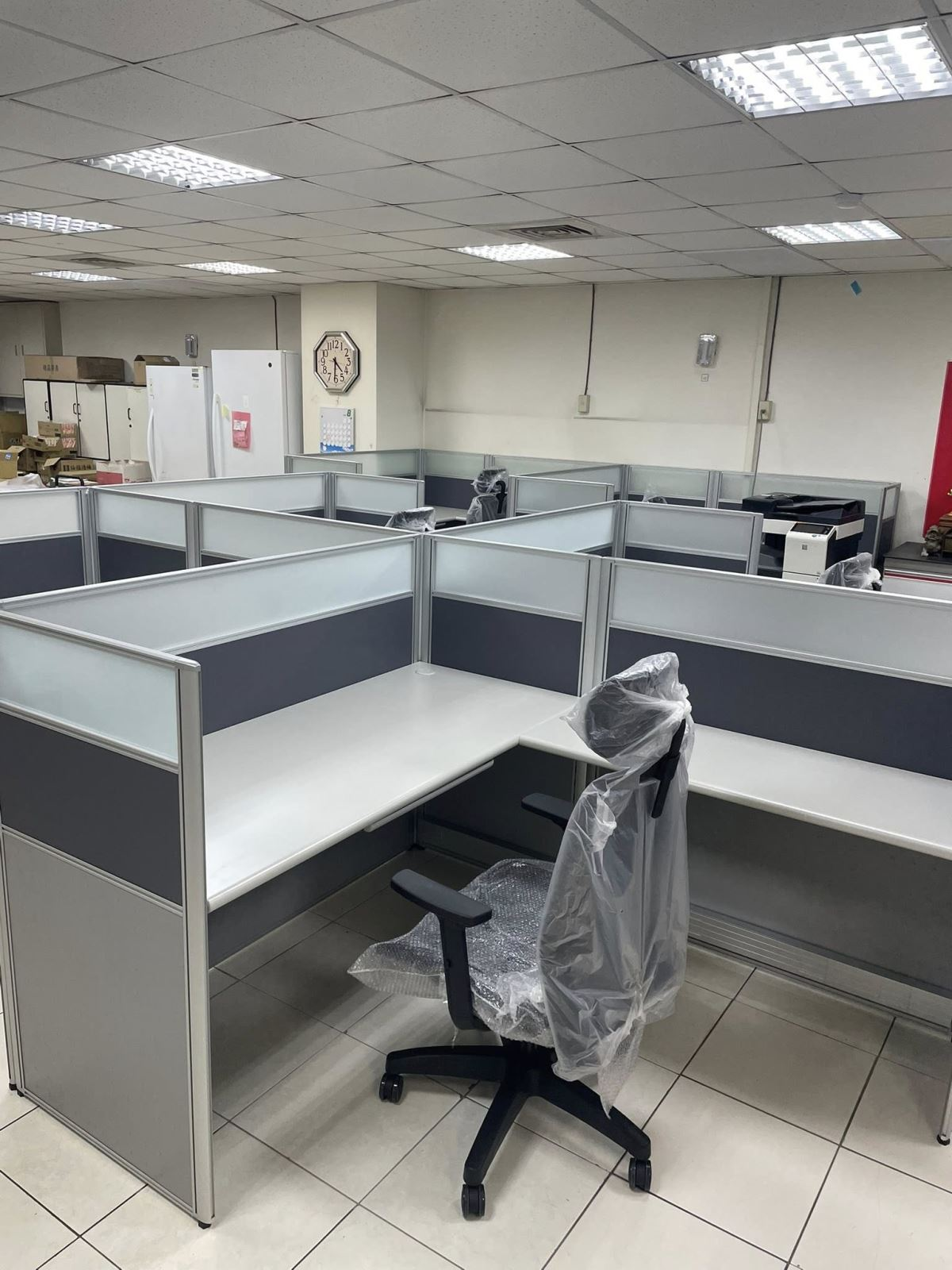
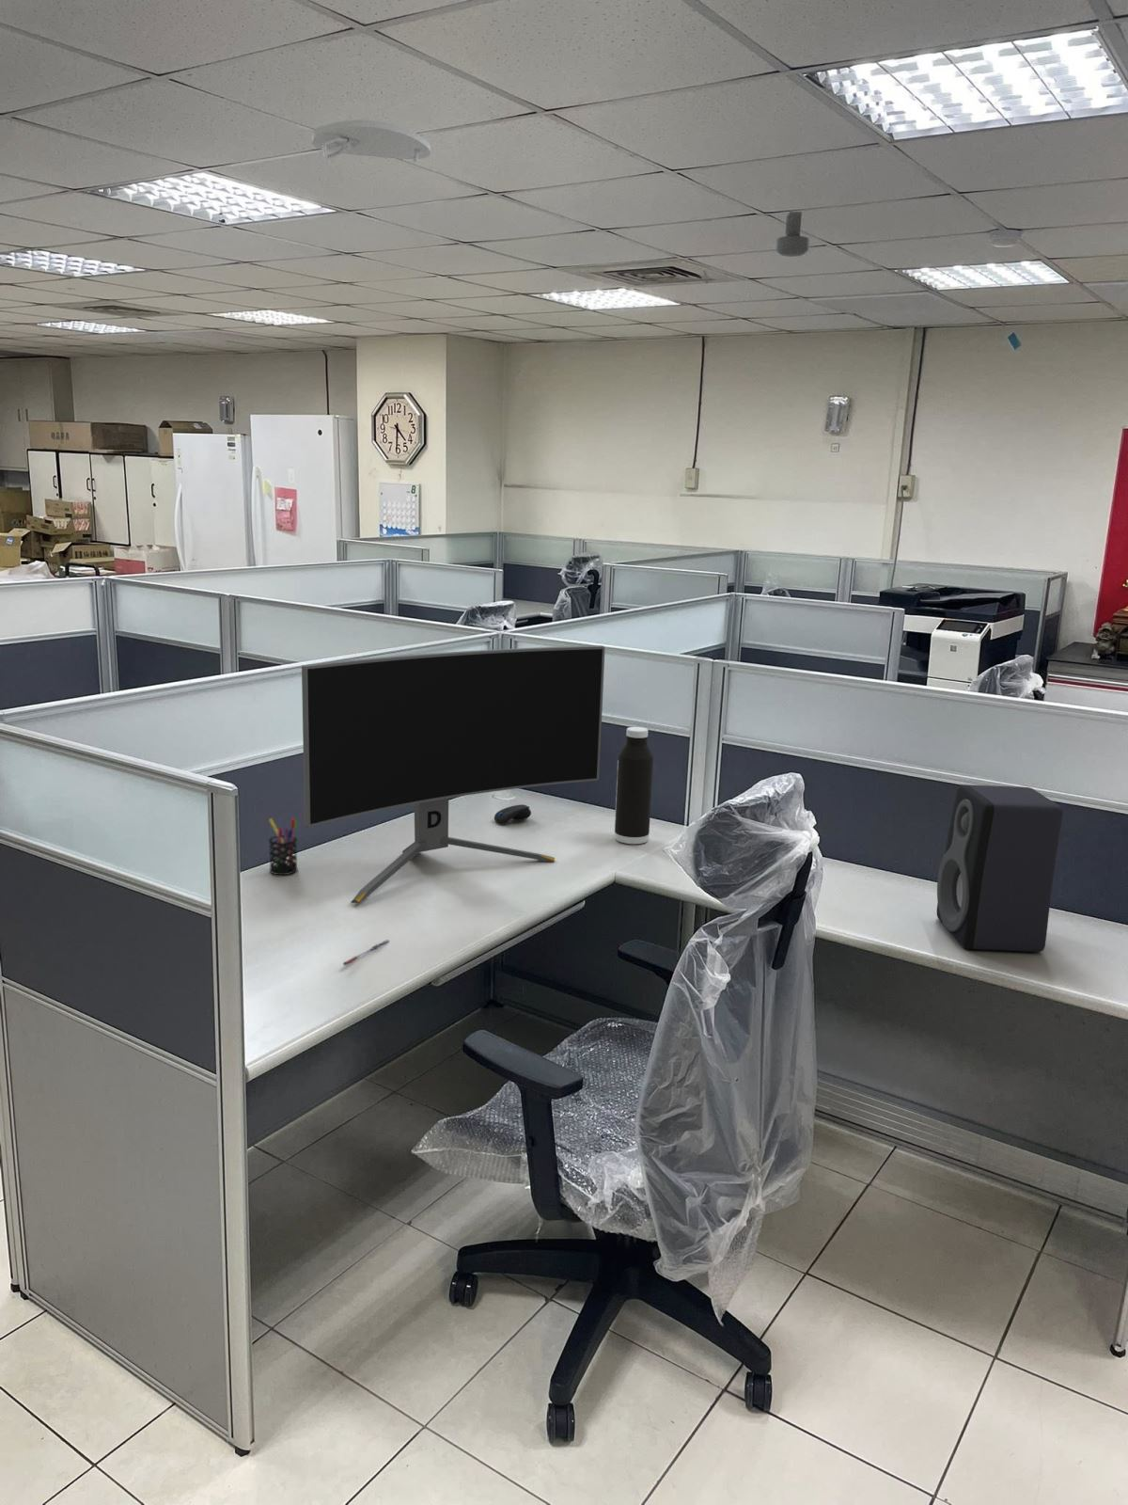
+ computer monitor (466, 770)
+ speaker (995, 865)
+ pen holder (286, 843)
+ smoke detector (371, 147)
+ computer mouse (512, 814)
+ pen (366, 950)
+ water bottle (634, 784)
+ security camera (794, 232)
